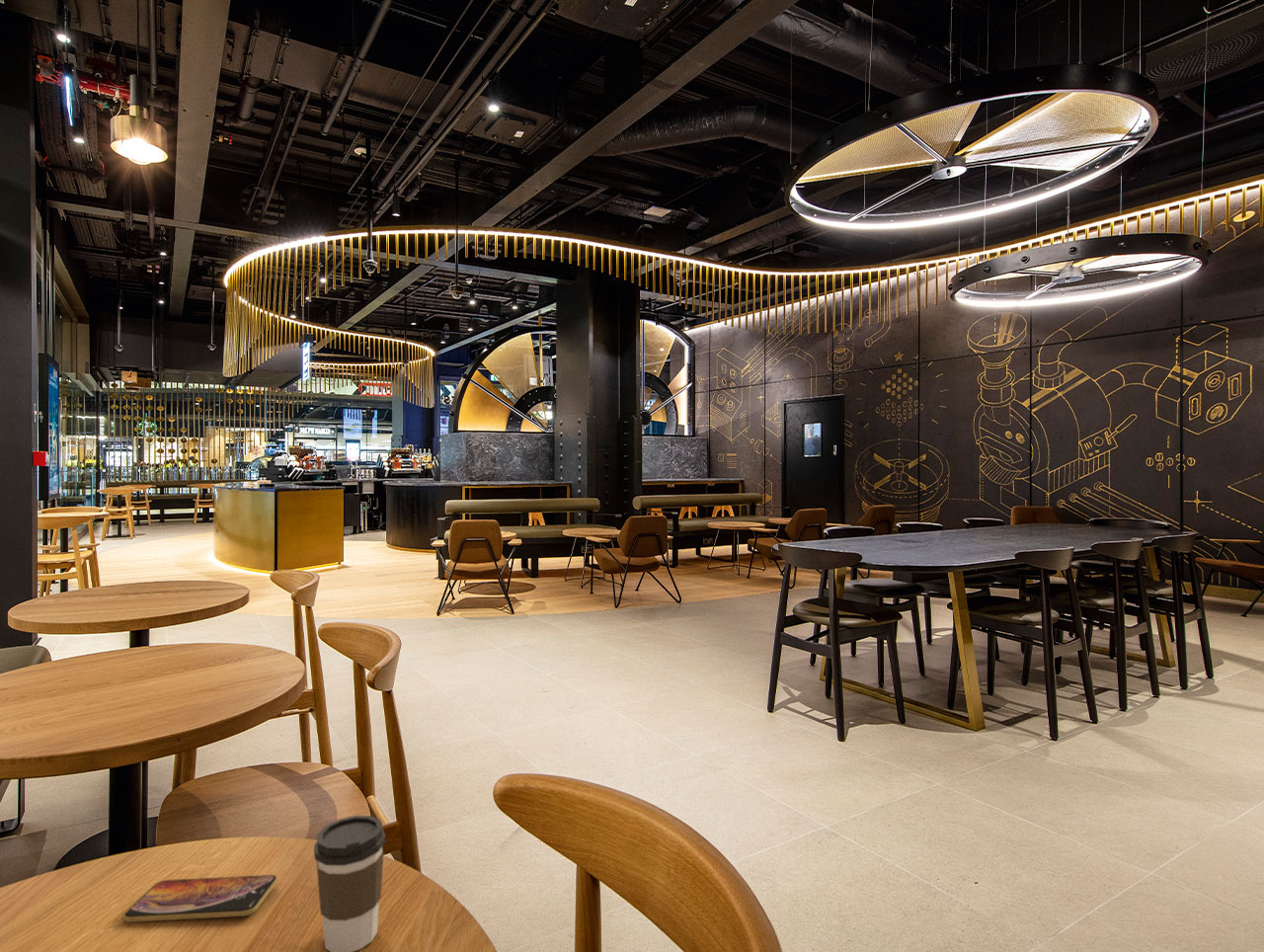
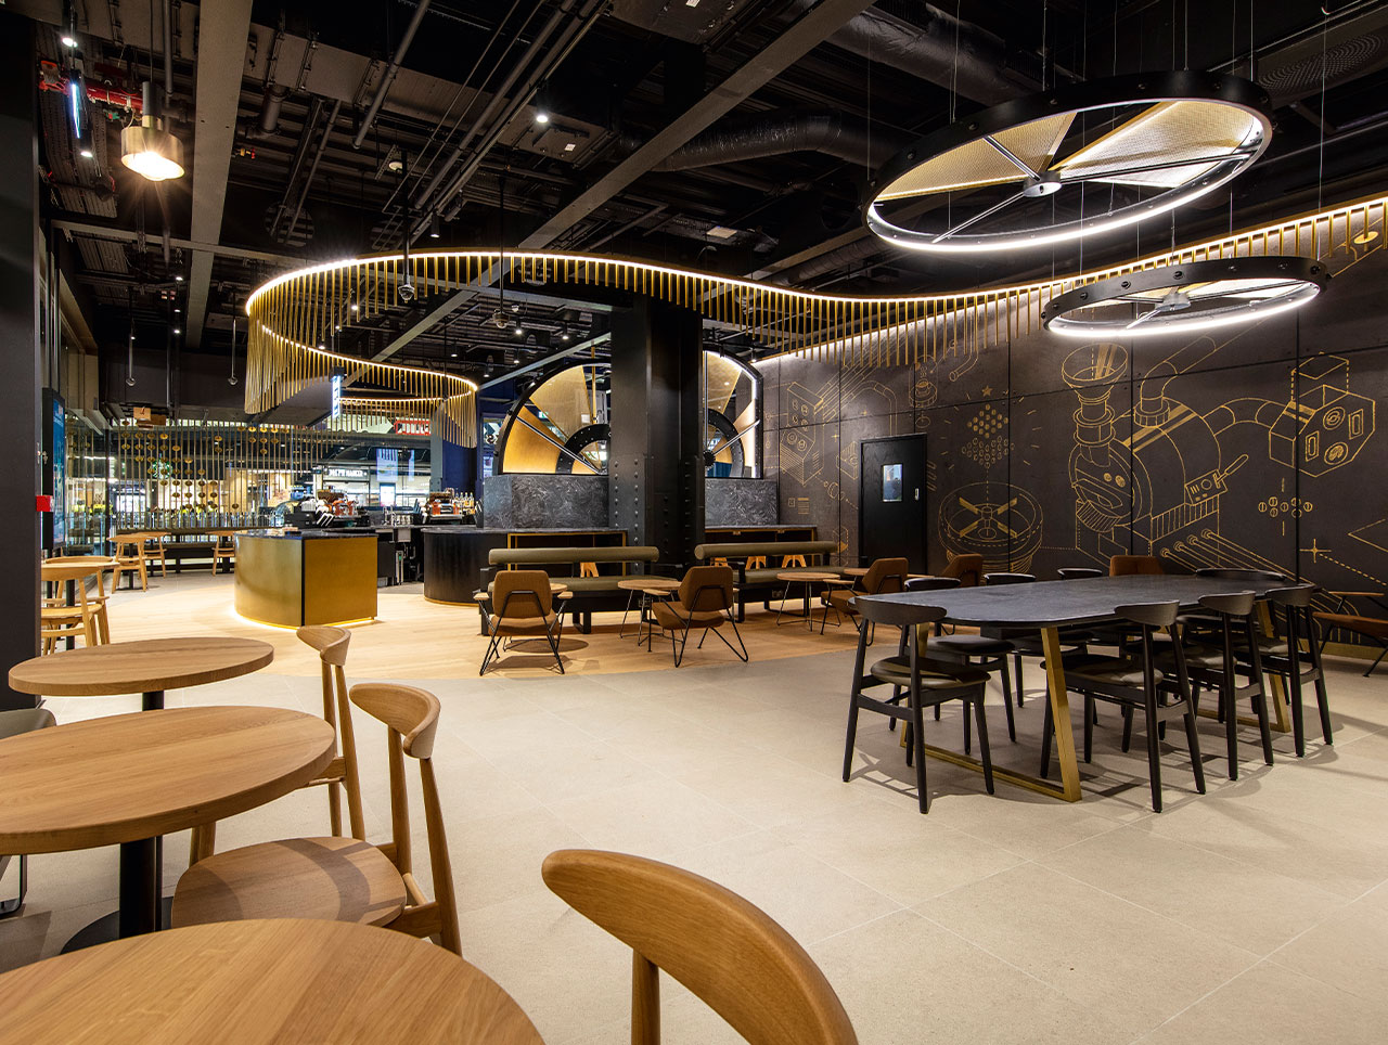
- coffee cup (351, 883)
- smartphone (203, 897)
